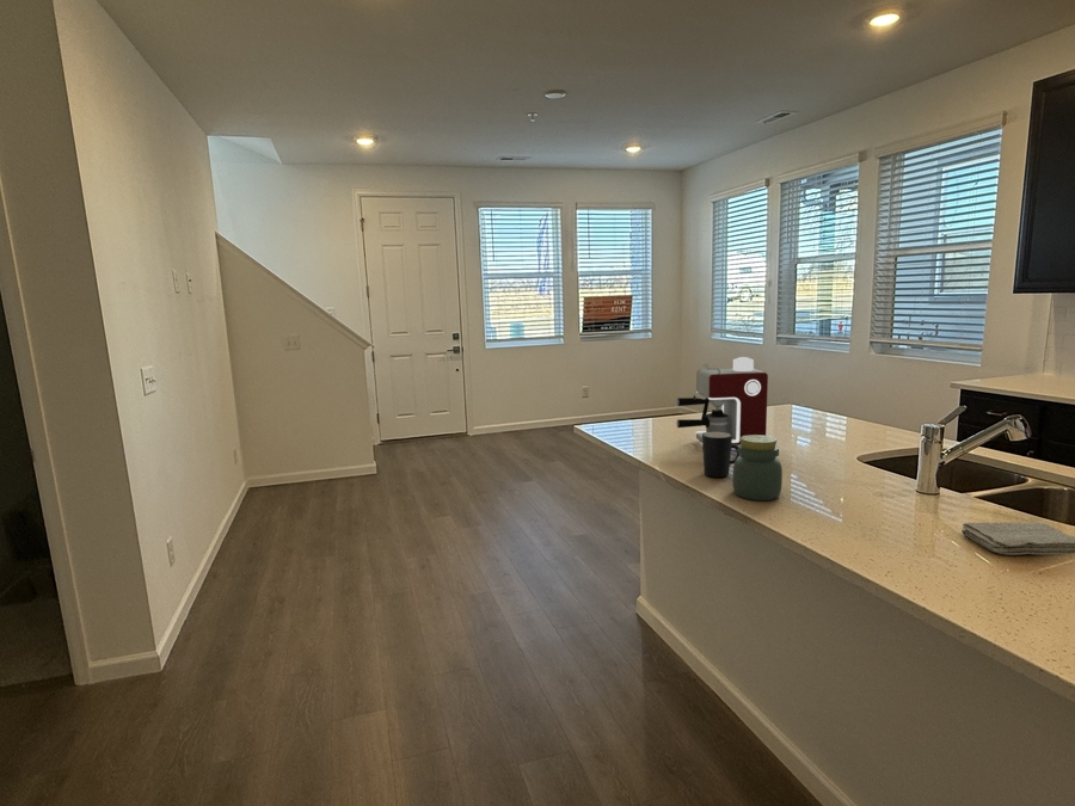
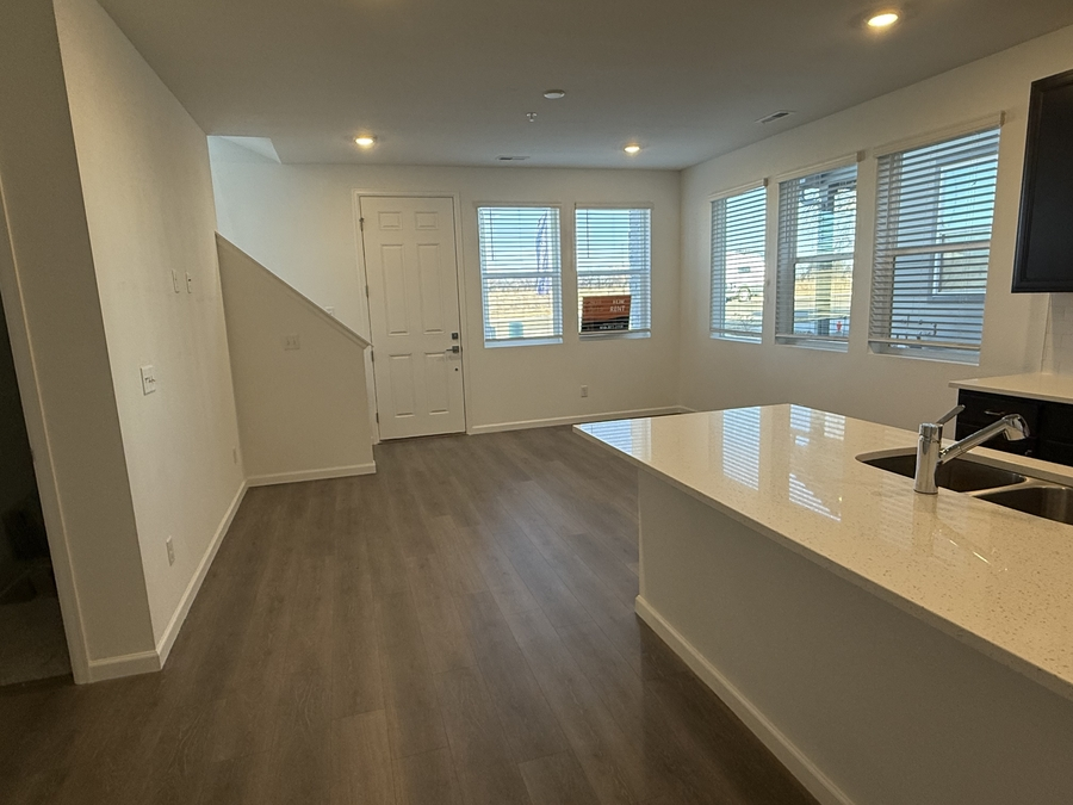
- mug (720, 454)
- jar (757, 466)
- washcloth (1021, 536)
- coffee maker (718, 401)
